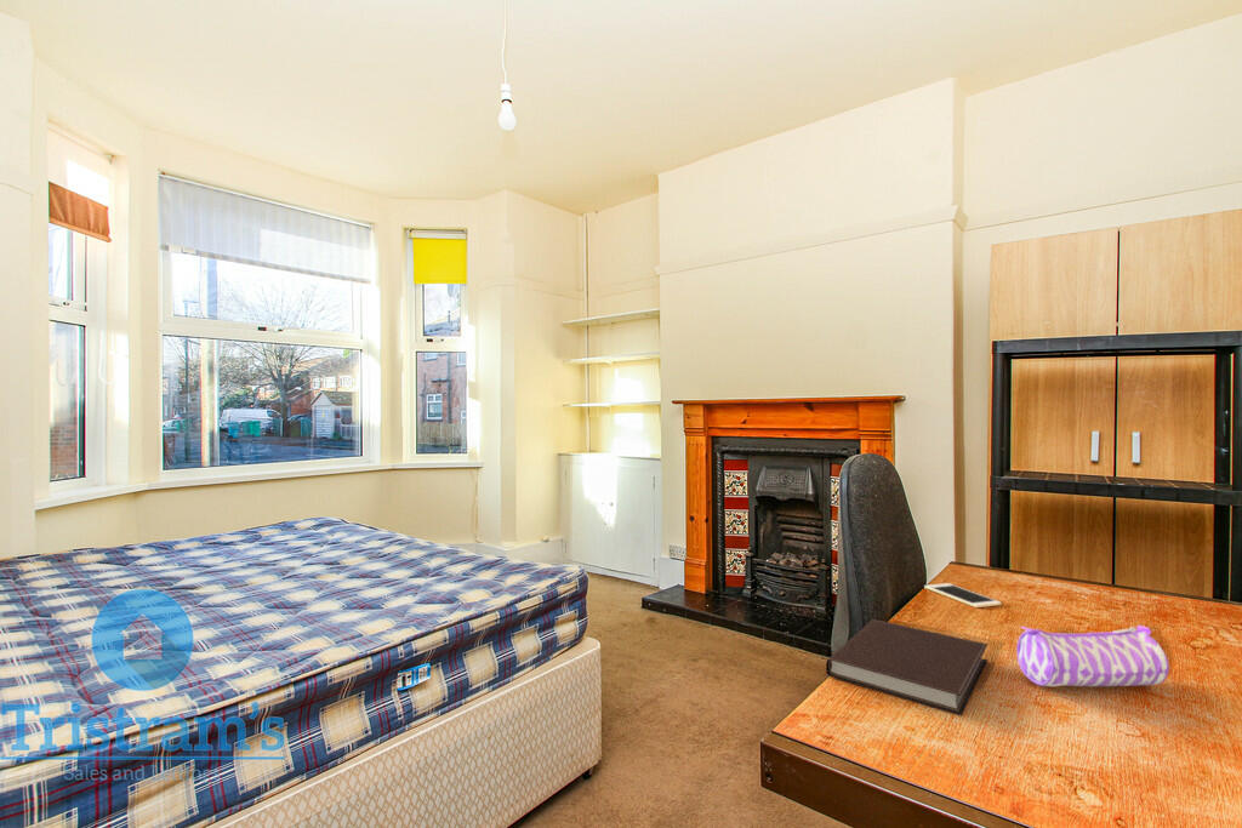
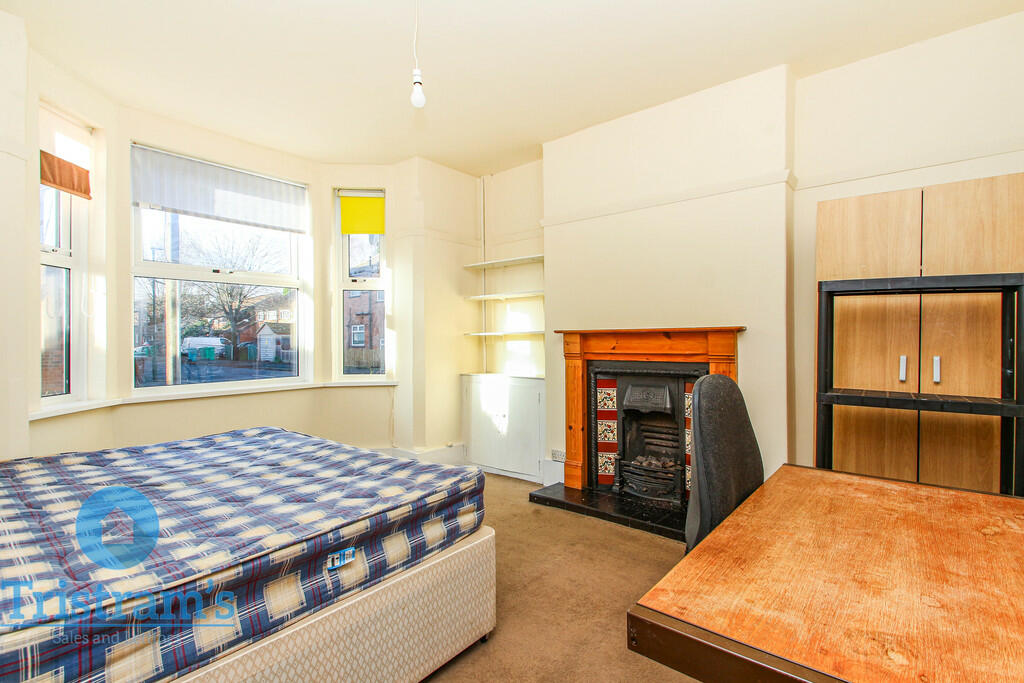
- notebook (908, 658)
- pencil case (1090, 655)
- cell phone (961, 594)
